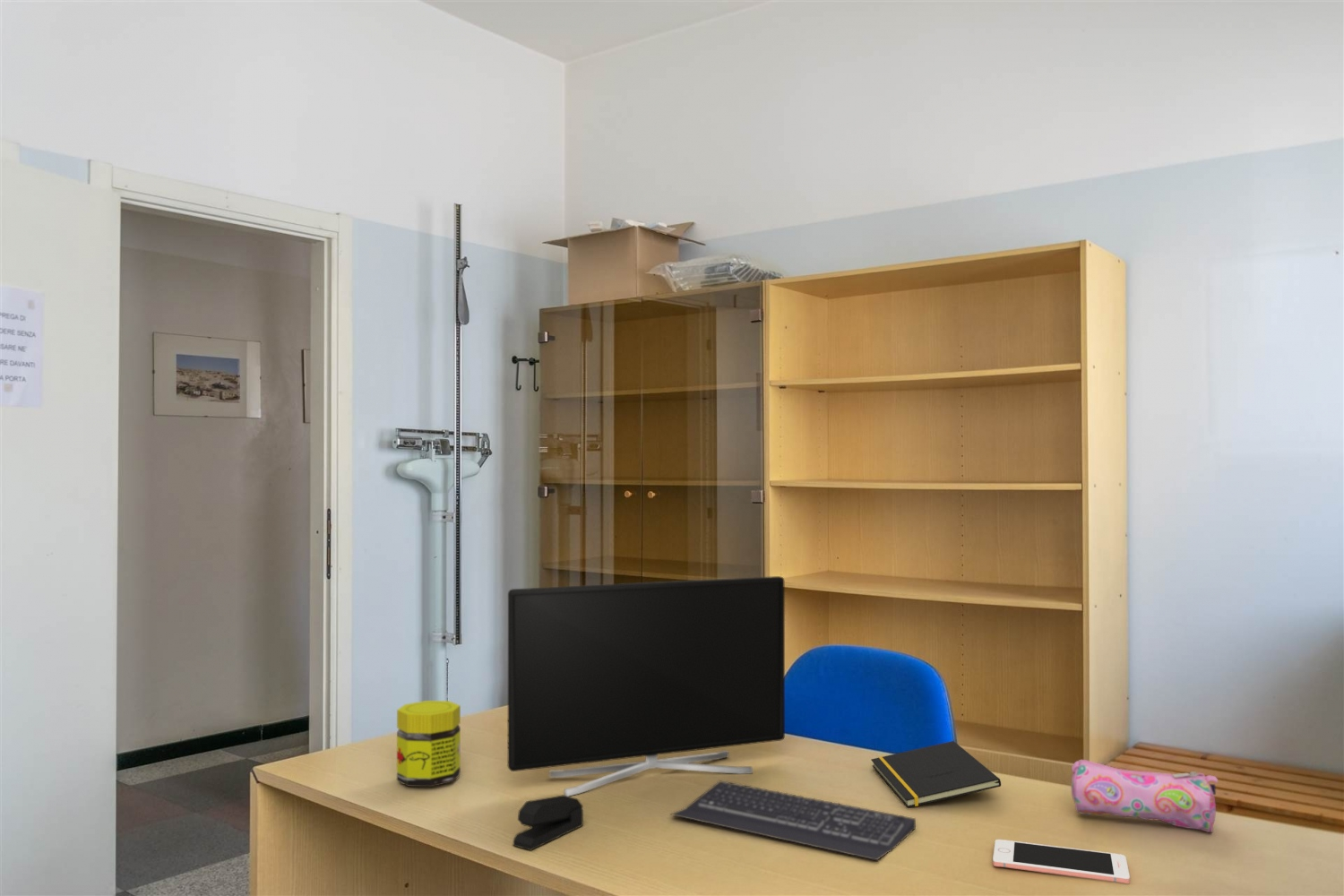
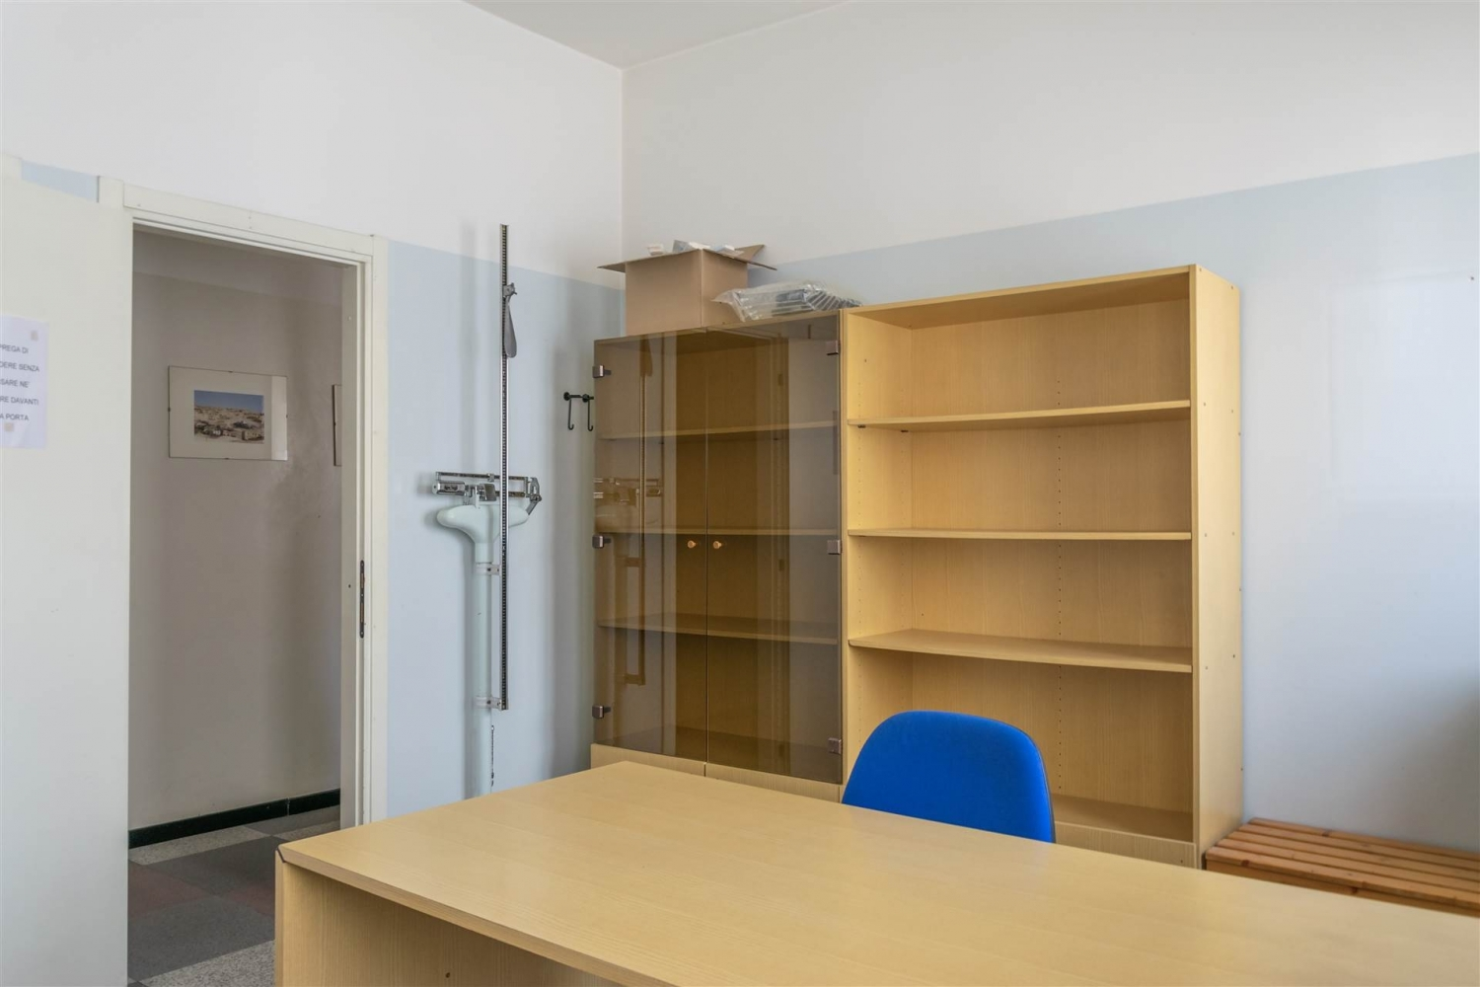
- monitor (650, 677)
- stapler (549, 815)
- notepad (932, 771)
- jar (428, 744)
- keyboard (790, 815)
- cell phone (1059, 860)
- pencil case (1142, 793)
